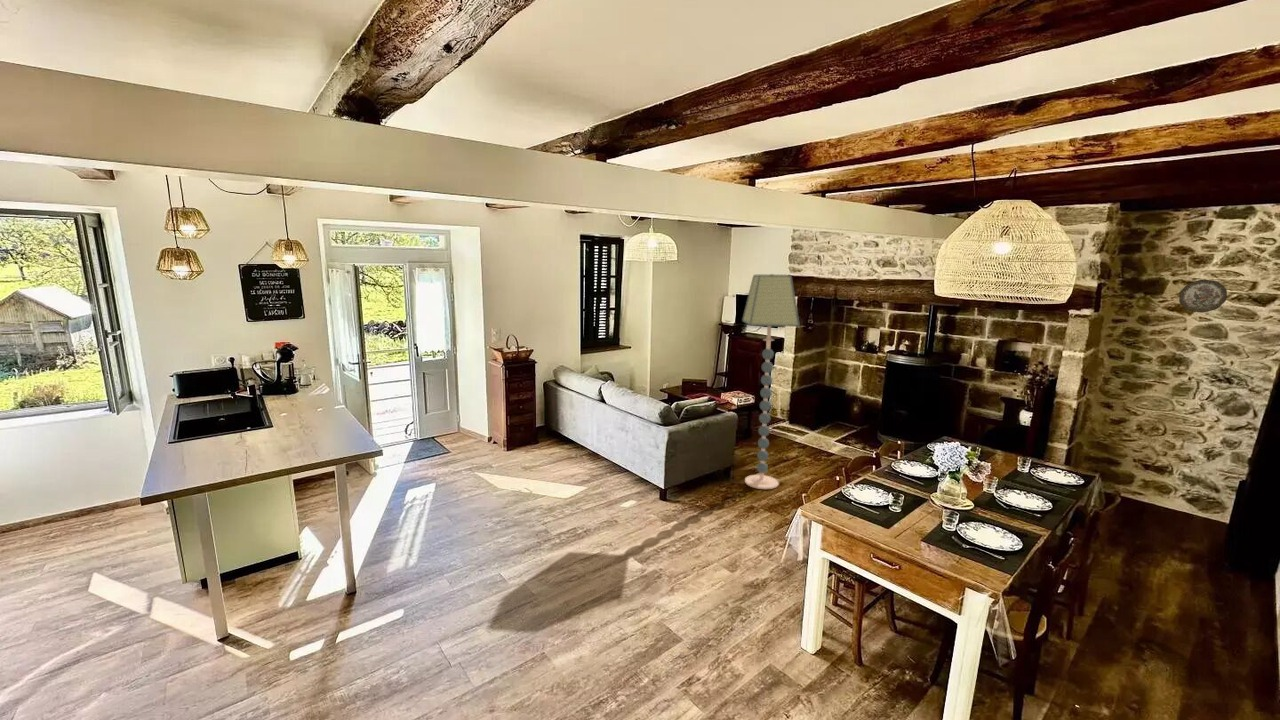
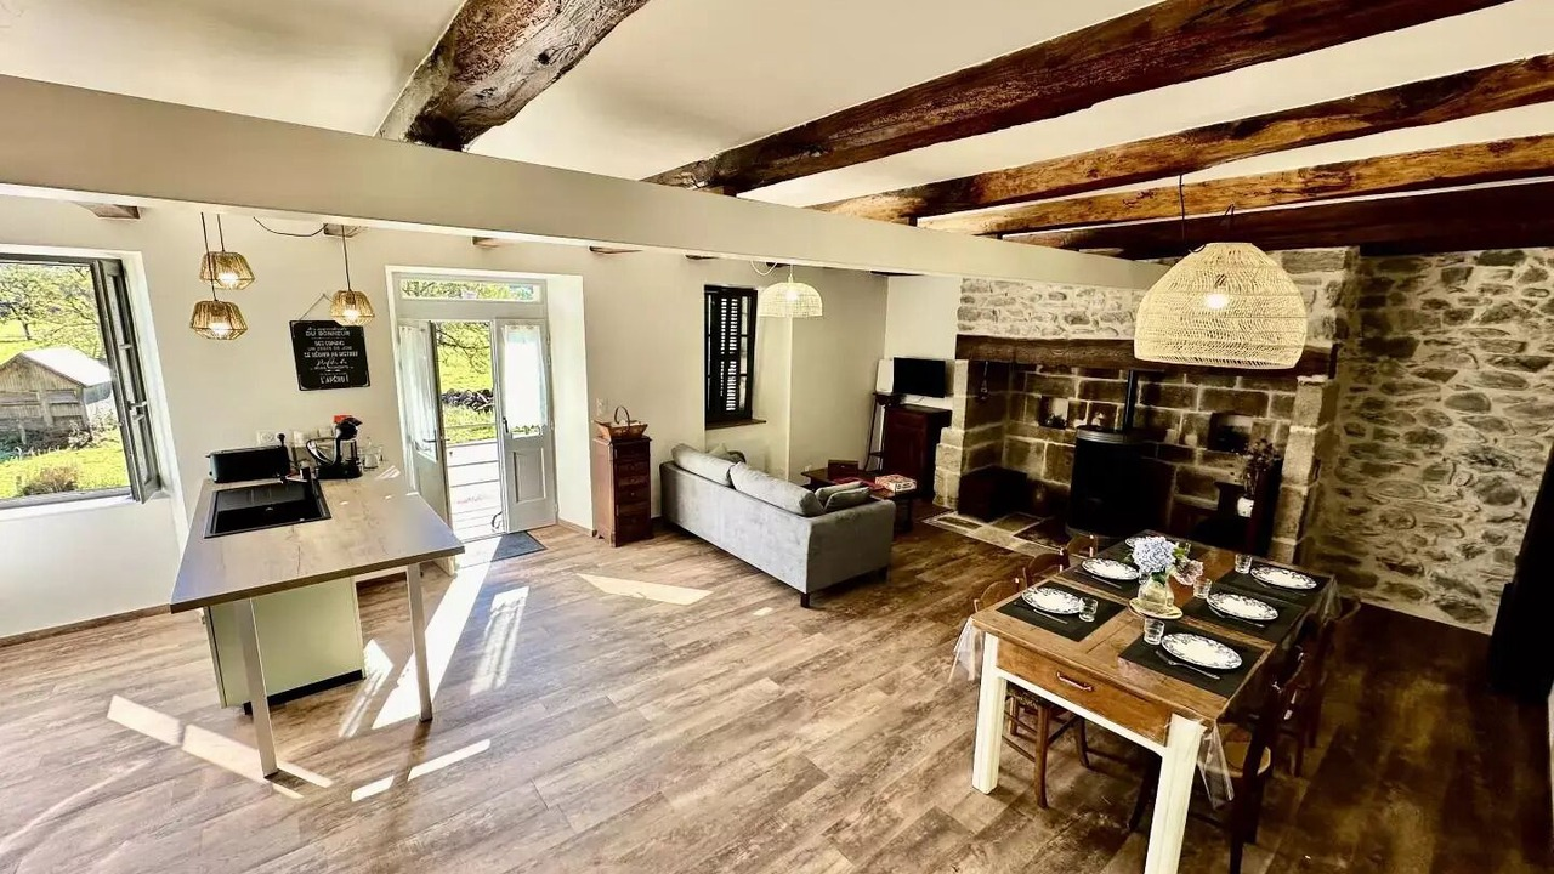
- decorative plate (1202, 296)
- floor lamp (766, 381)
